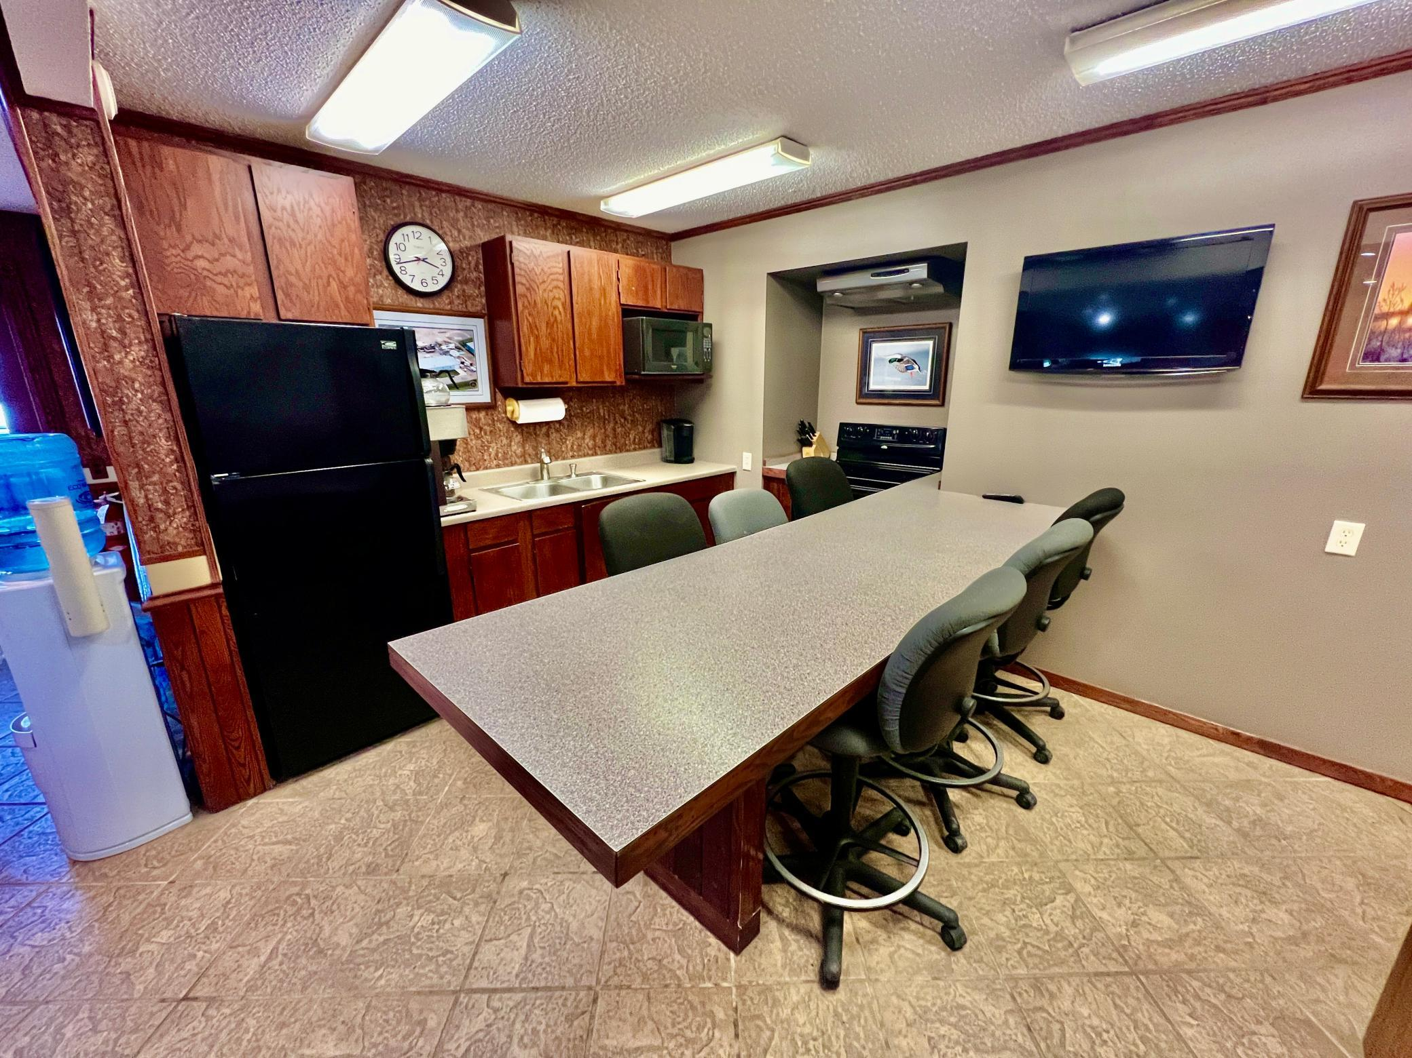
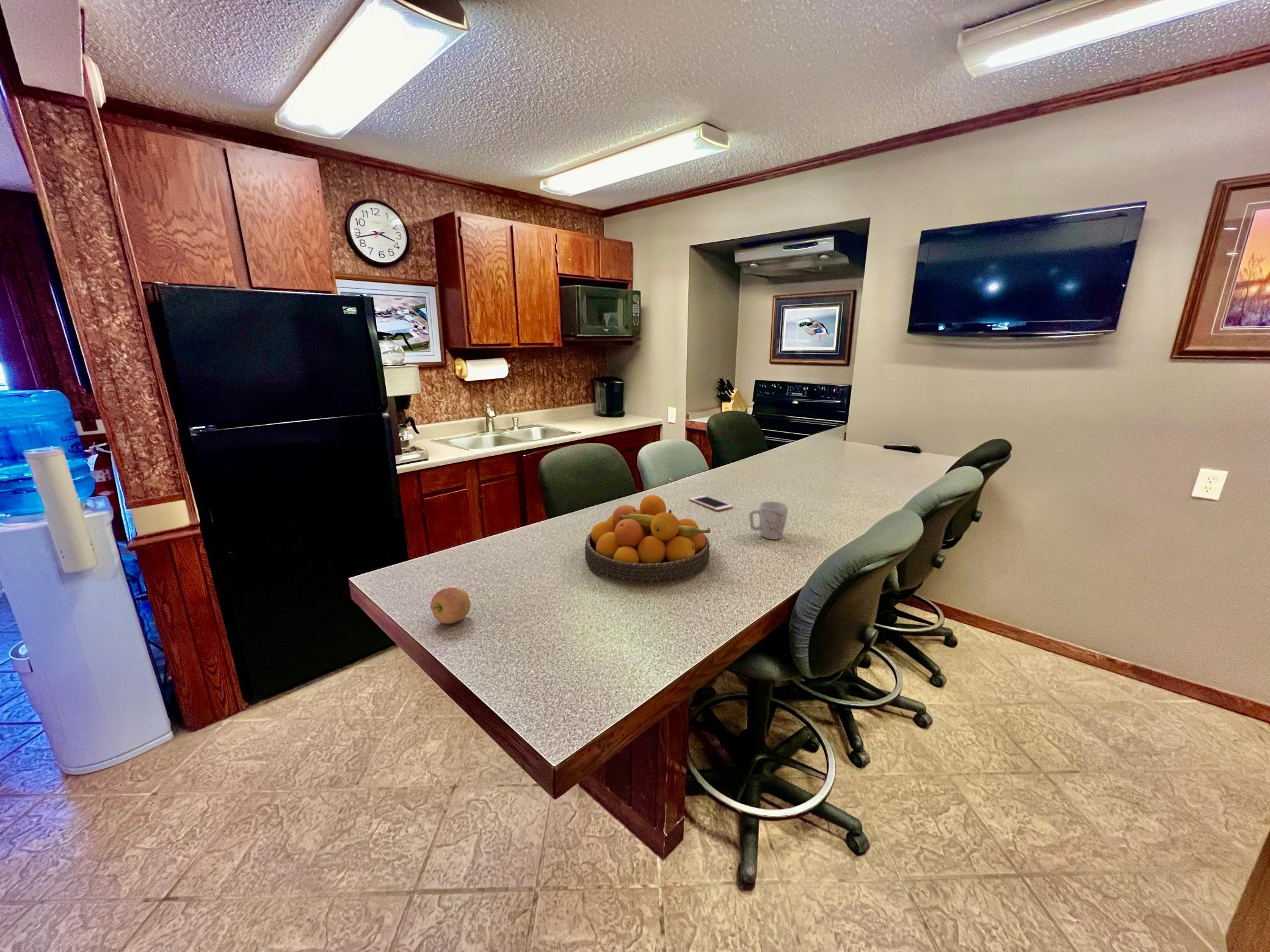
+ apple (449, 605)
+ cell phone (710, 502)
+ mug (767, 520)
+ fruit bowl (647, 532)
